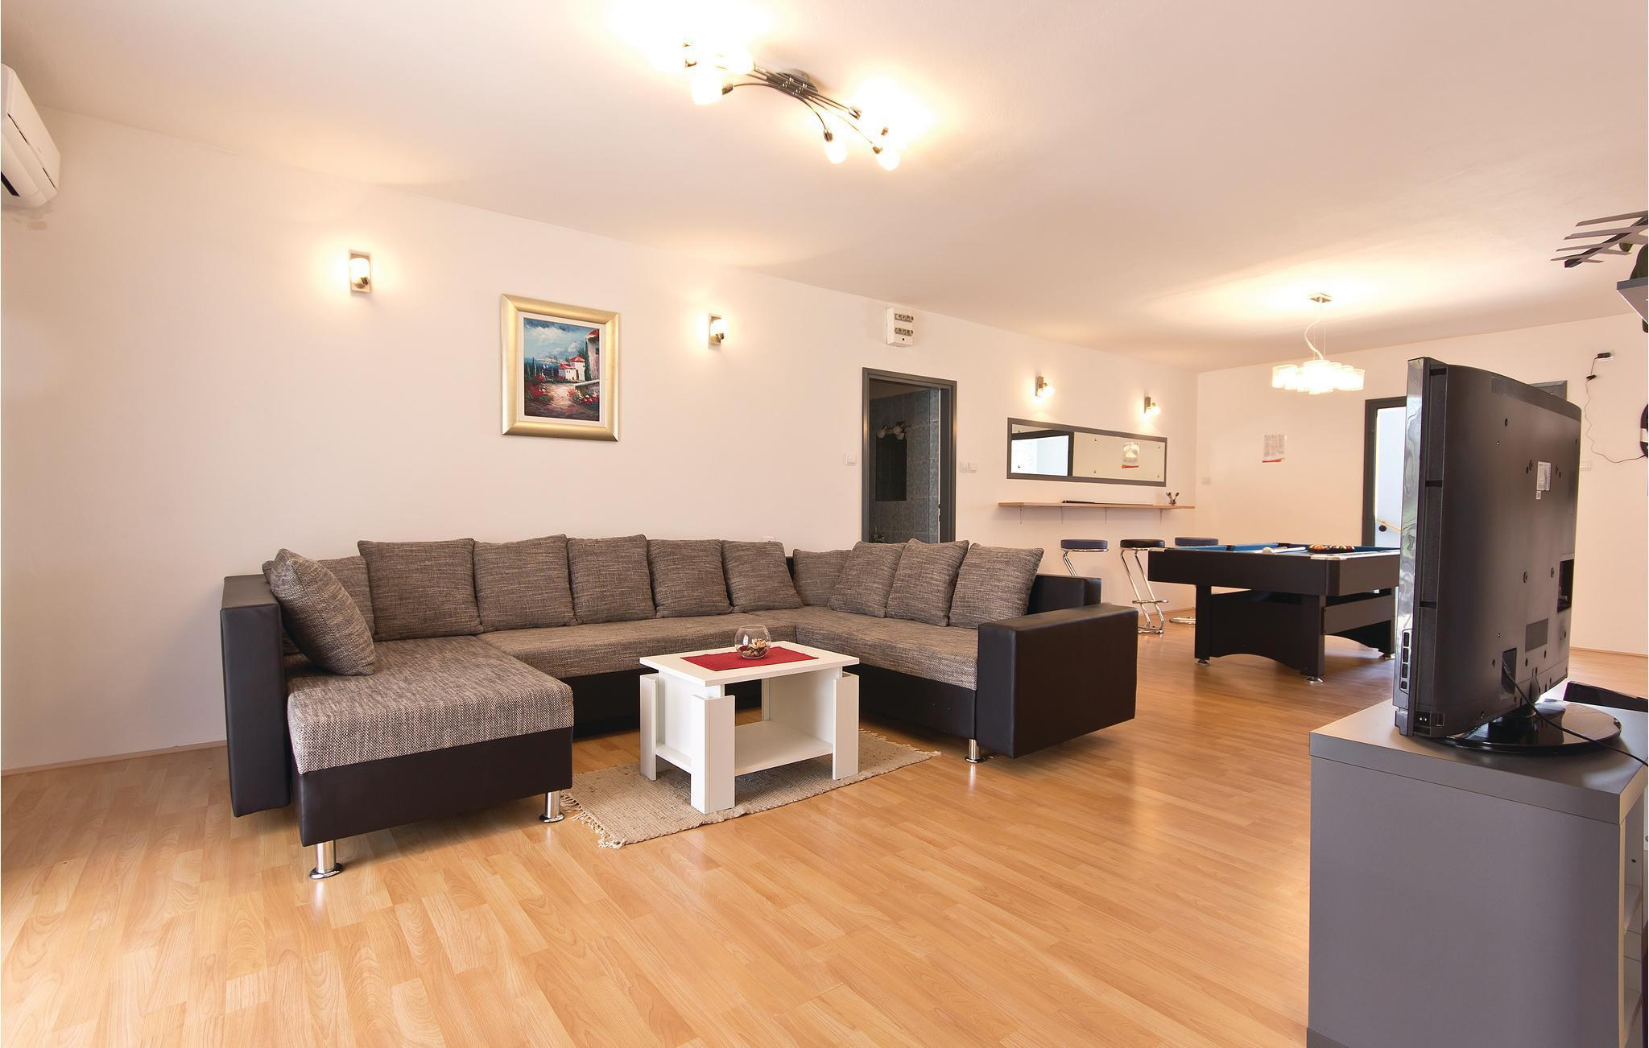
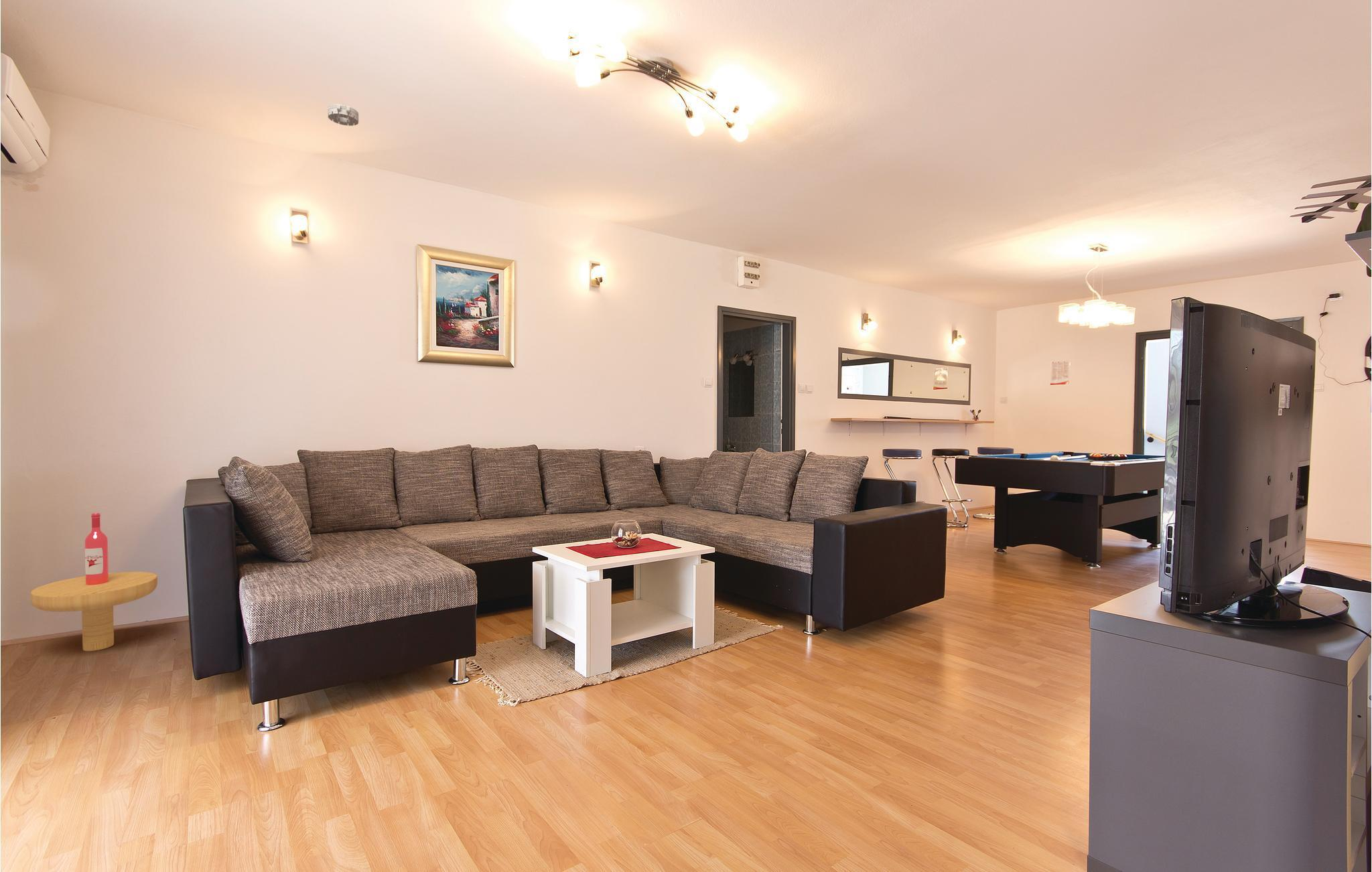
+ smoke detector (343, 114)
+ side table (96, 580)
